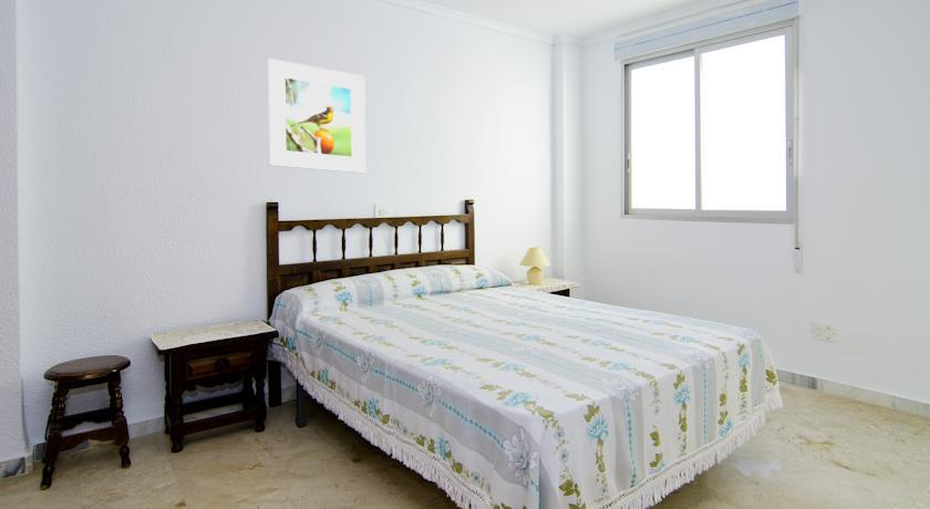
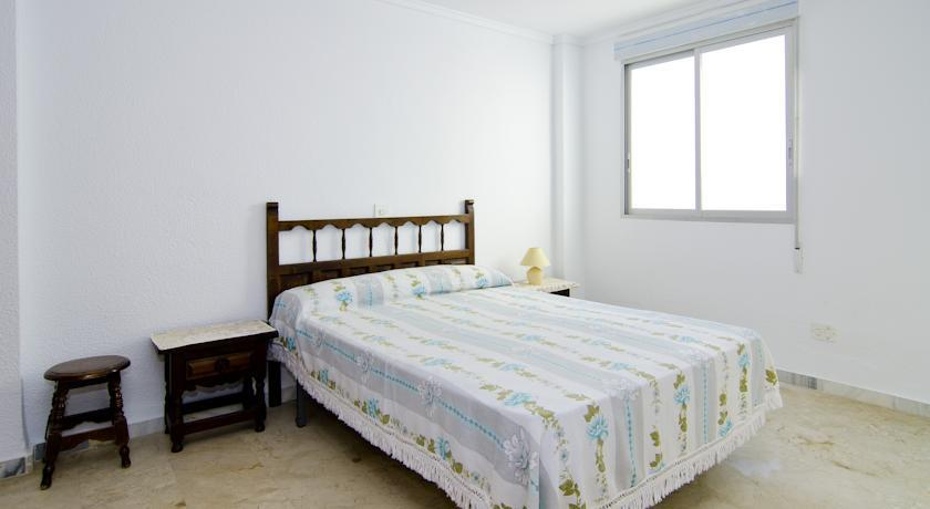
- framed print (319, 118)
